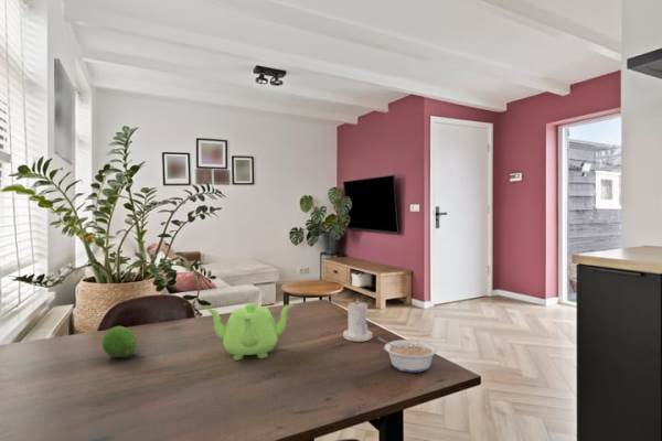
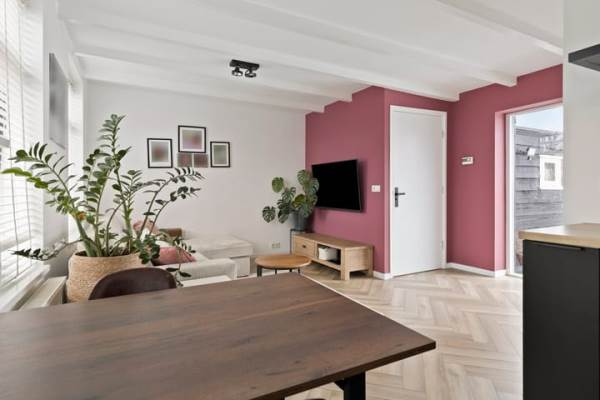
- fruit (121, 341)
- teapot (250, 330)
- legume (408, 354)
- candle (357, 318)
